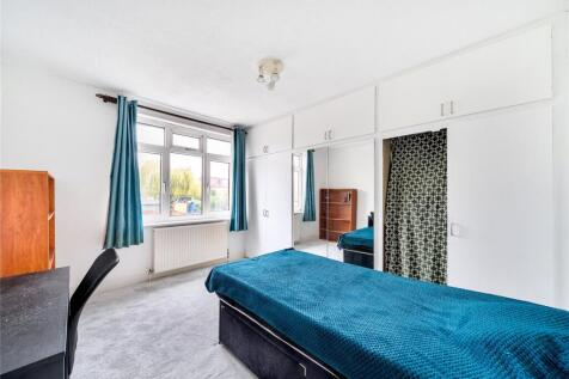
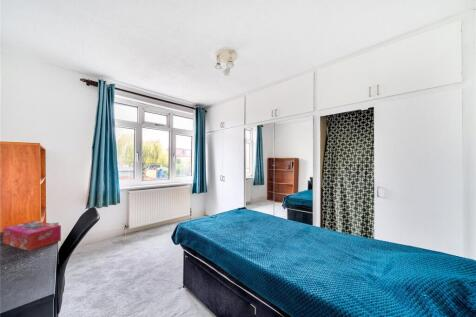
+ tissue box (32, 234)
